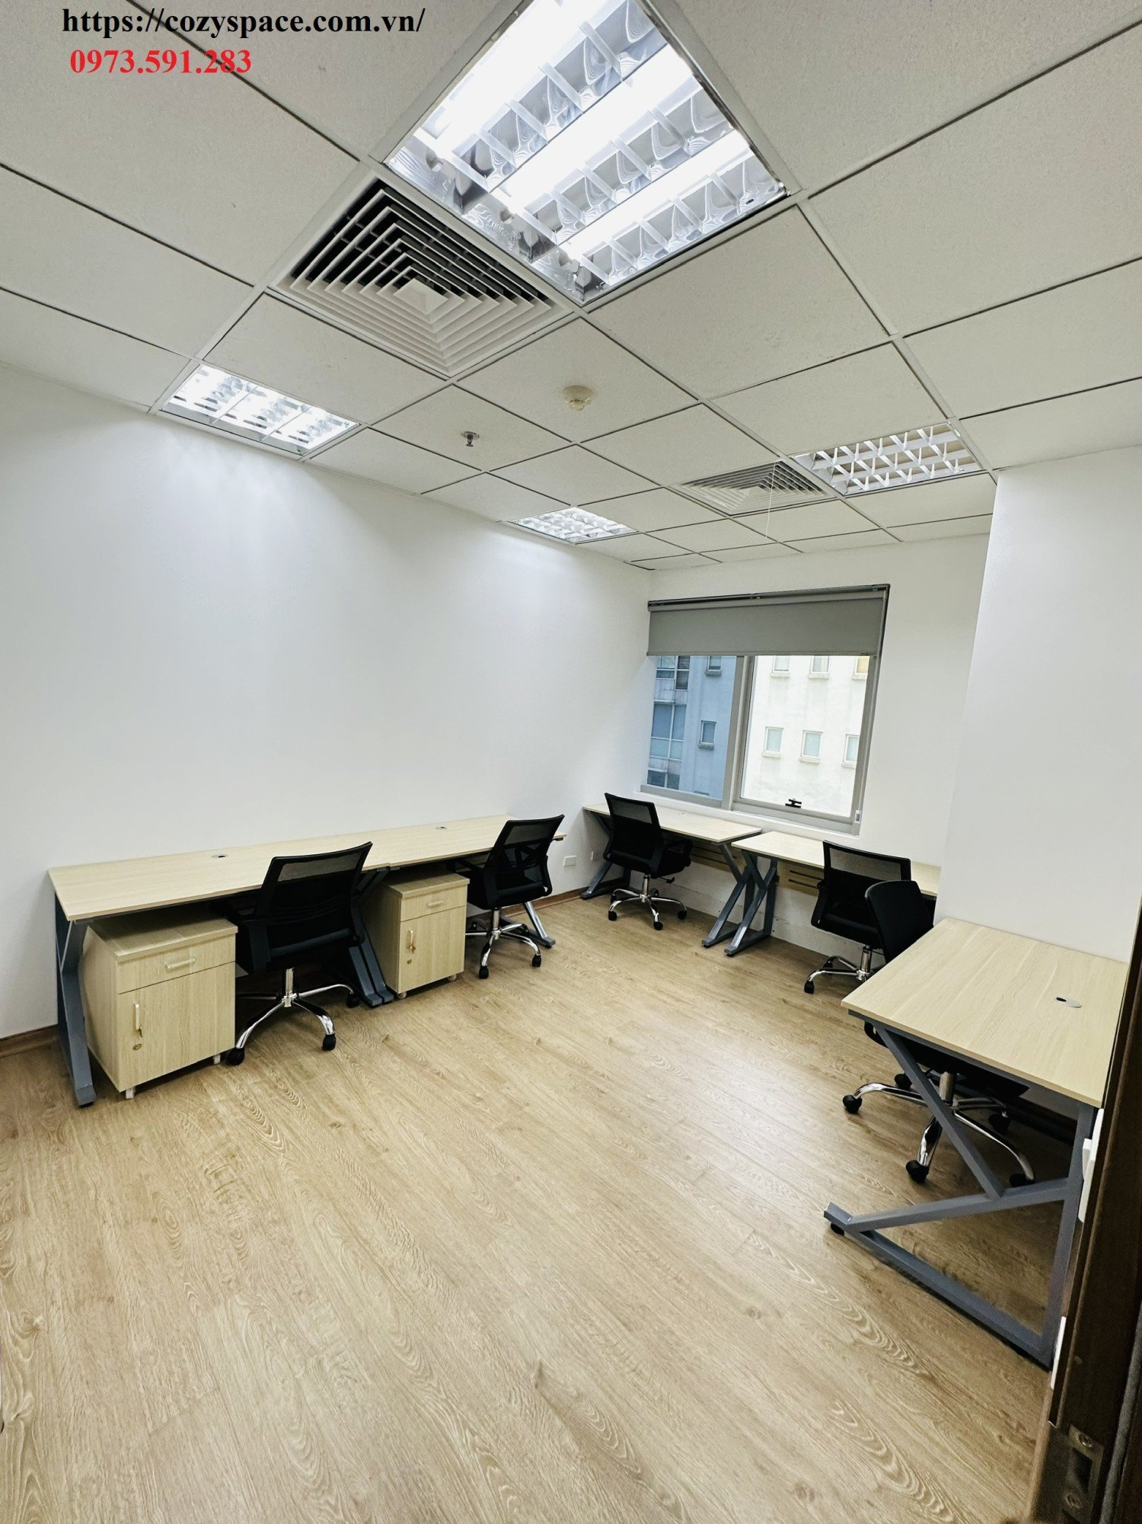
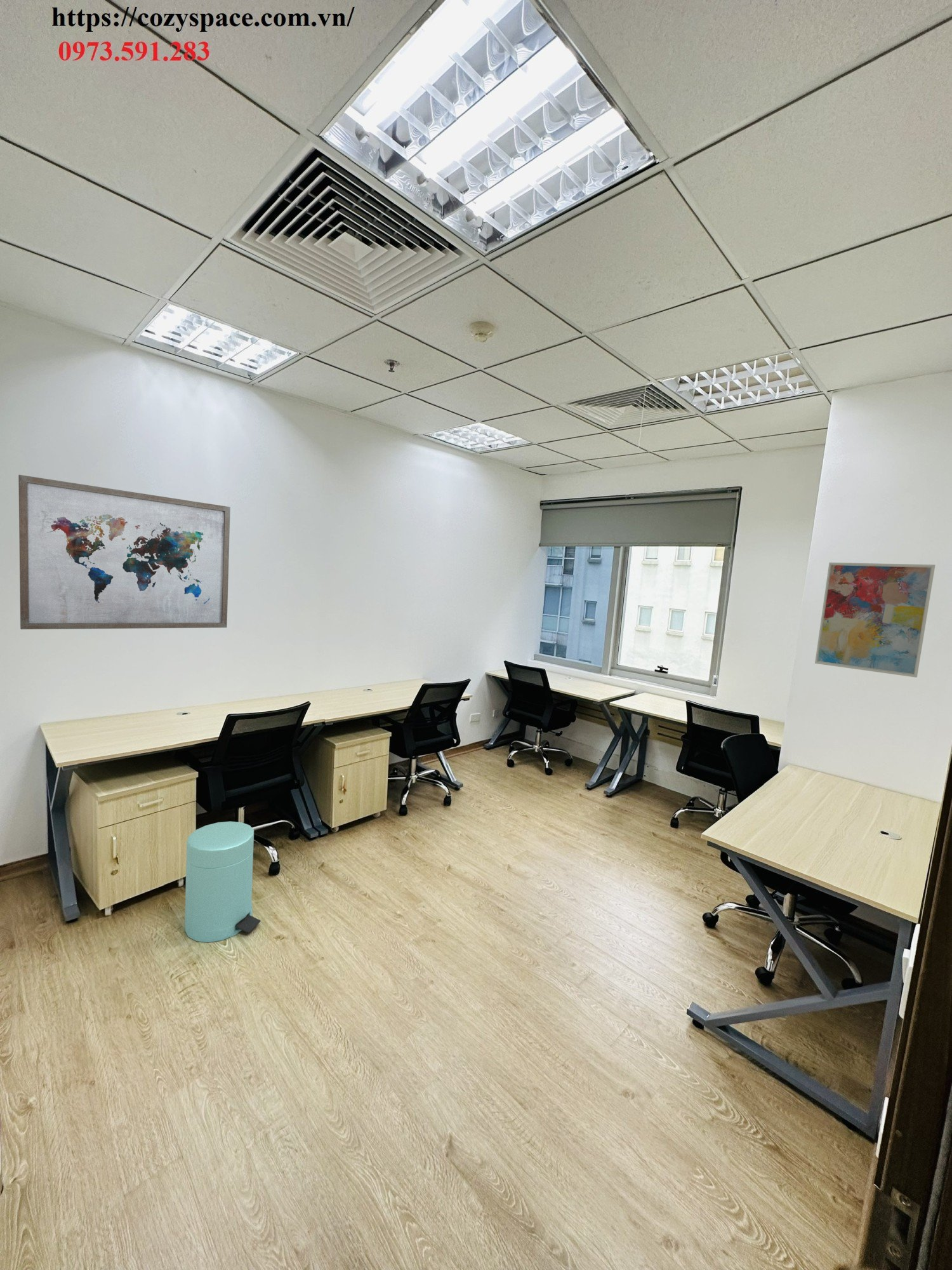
+ wall art (136, 561)
+ trash can (225, 879)
+ wall art (871, 617)
